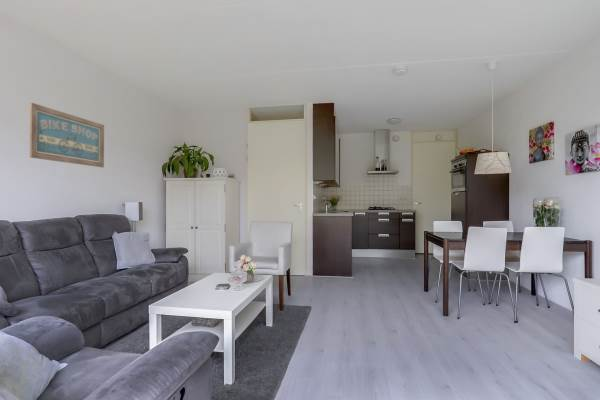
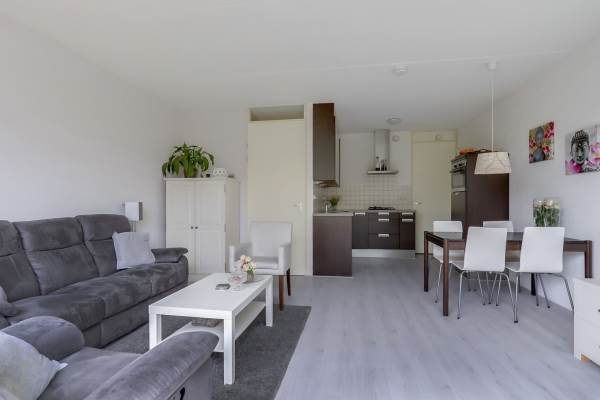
- wall art (71, 139)
